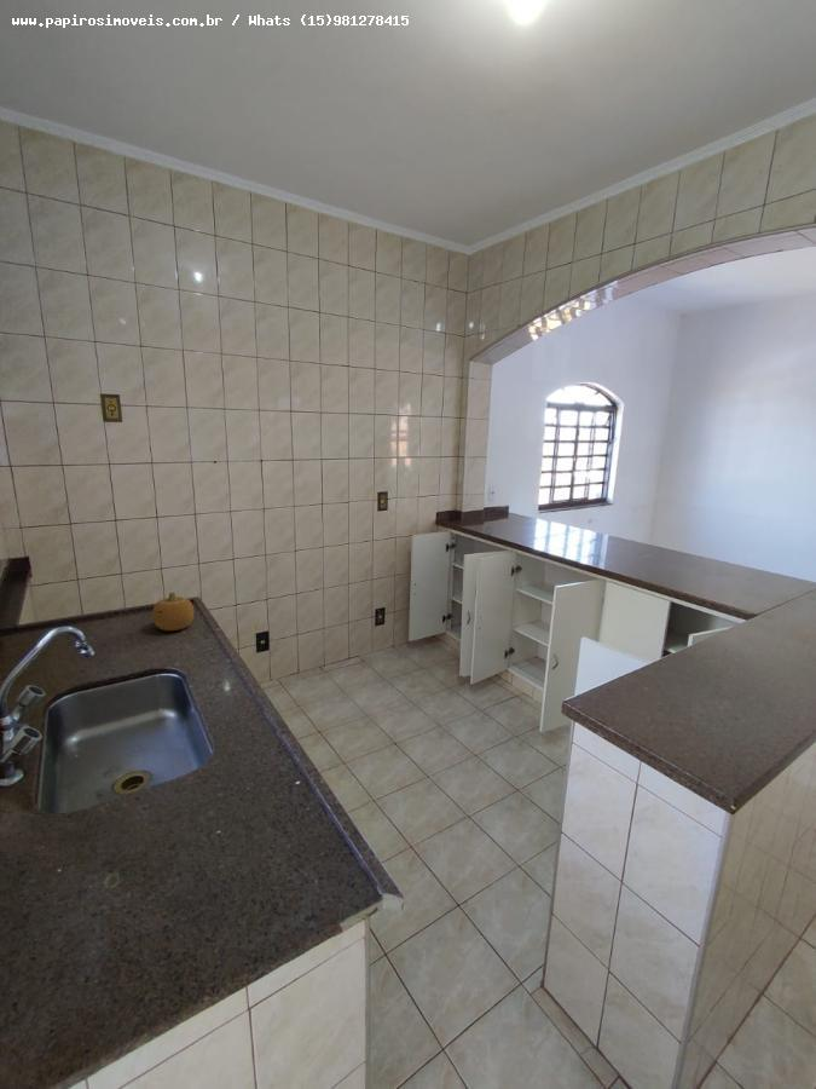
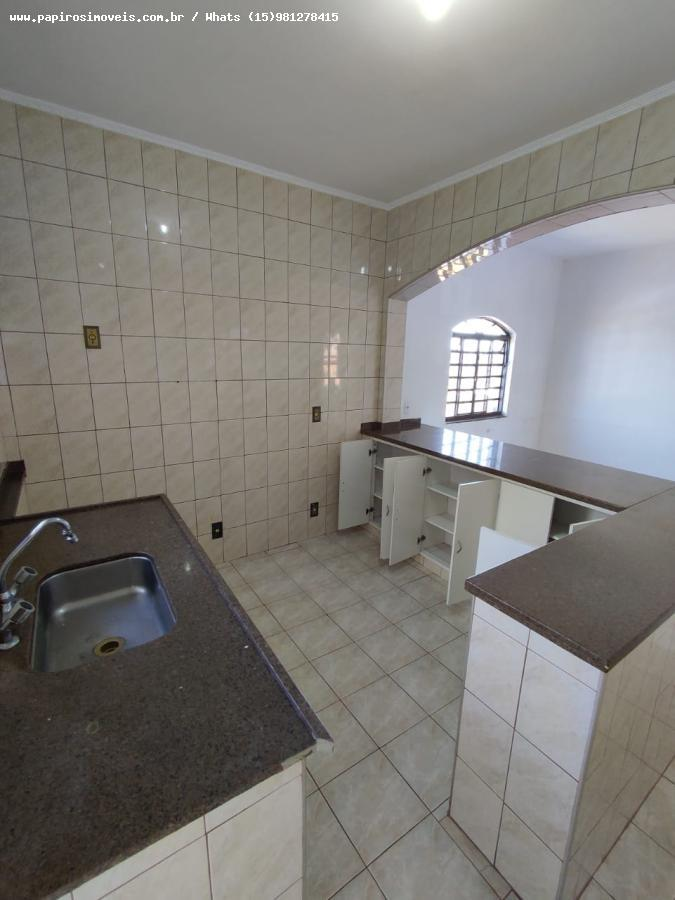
- fruit (173, 609)
